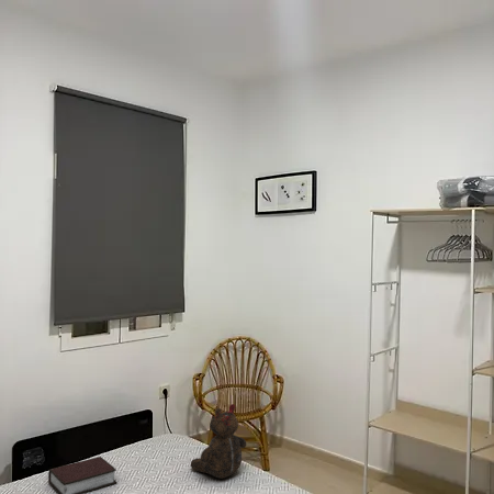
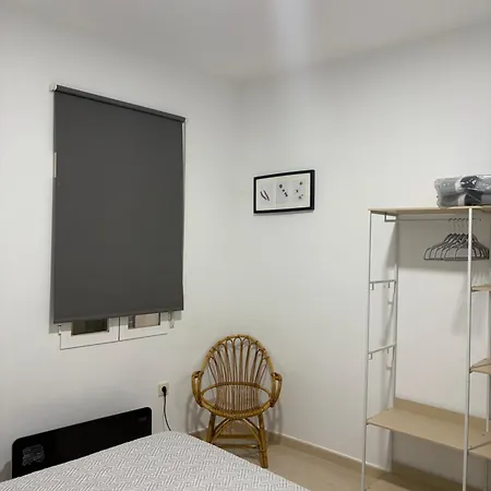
- teddy bear (217, 437)
- bible (82, 475)
